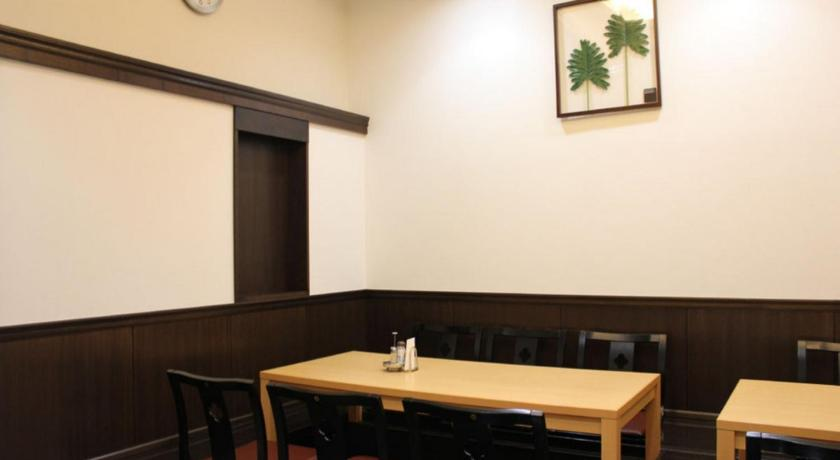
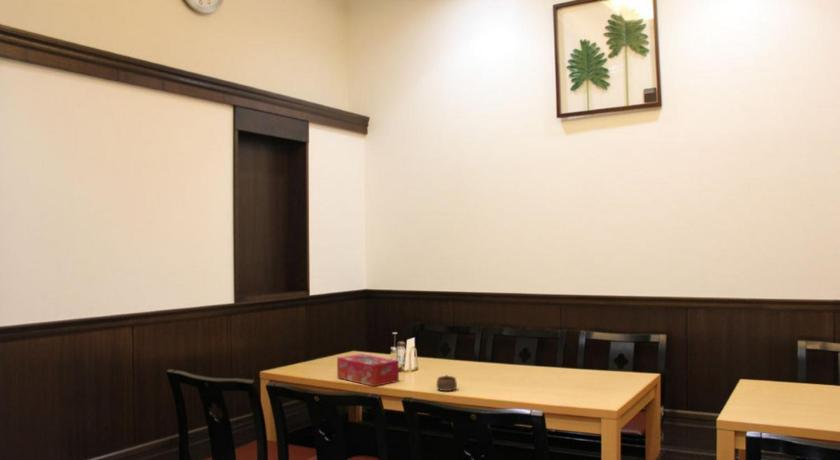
+ cup (447, 382)
+ tissue box (367, 369)
